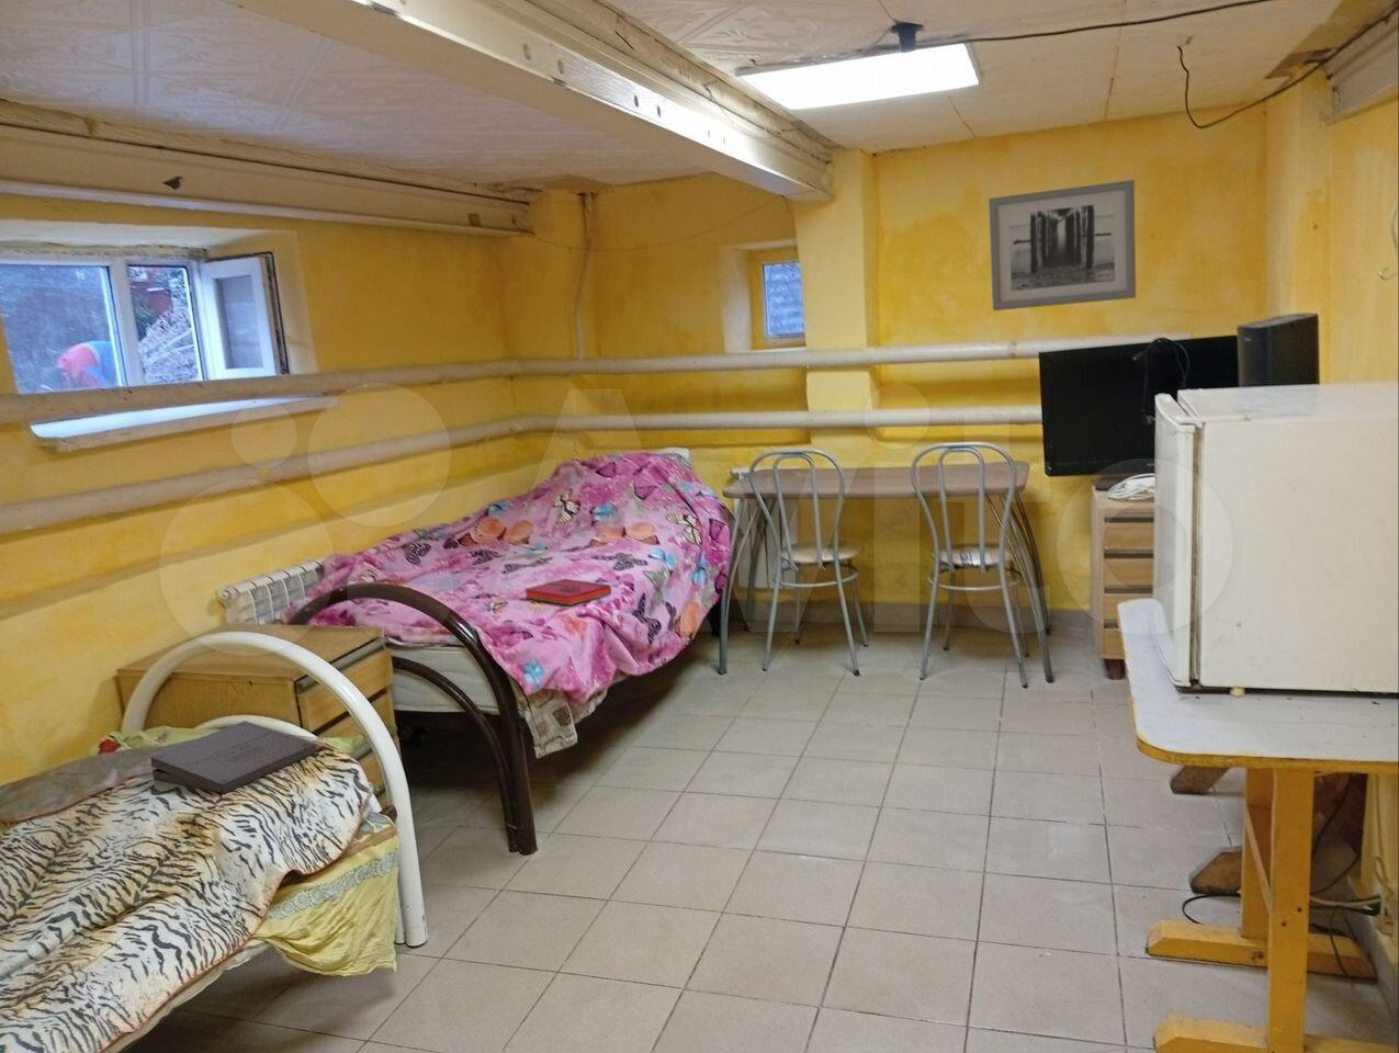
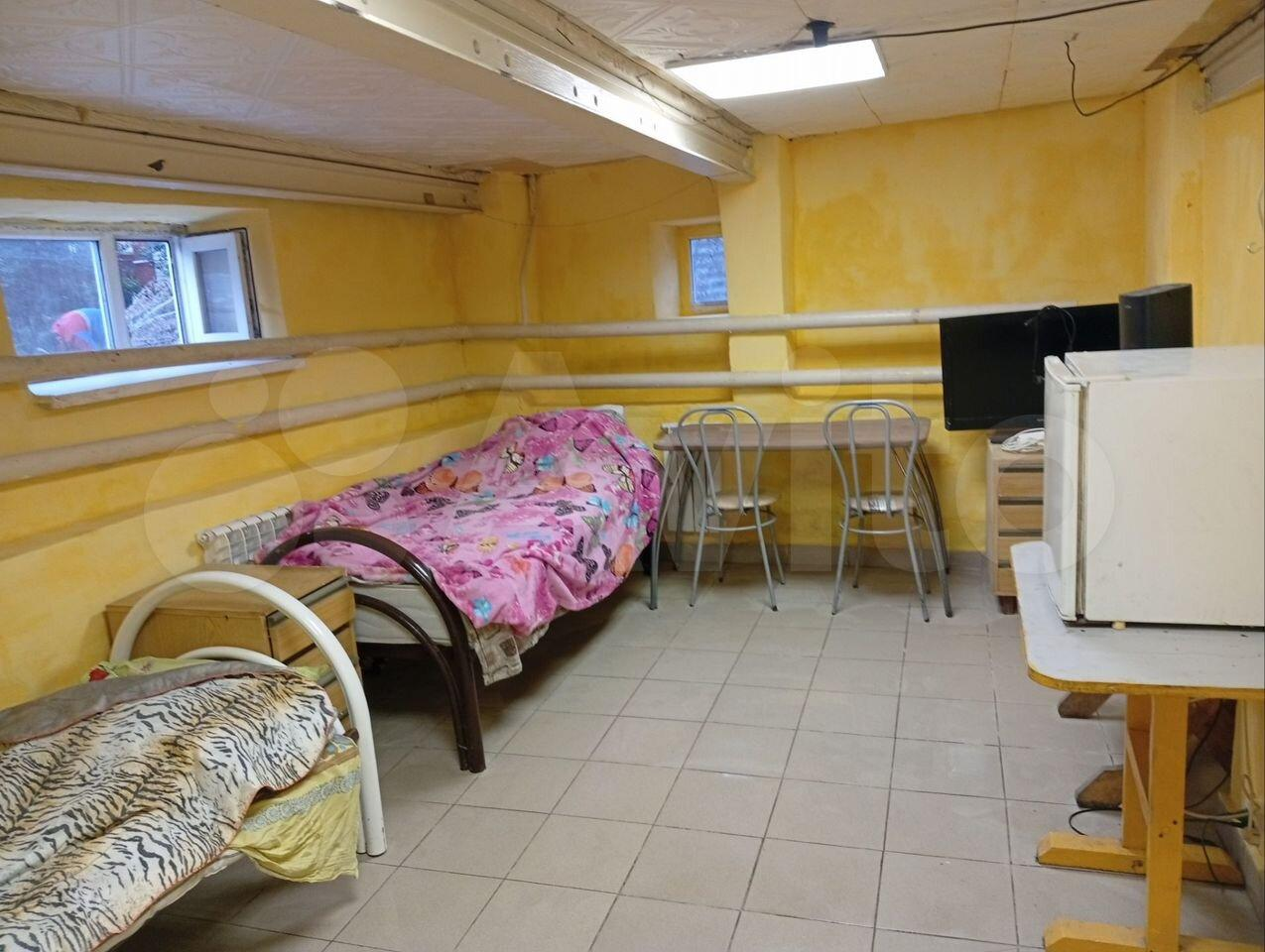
- hardback book (567, 592)
- wall art (1061, 247)
- pizza box (233, 753)
